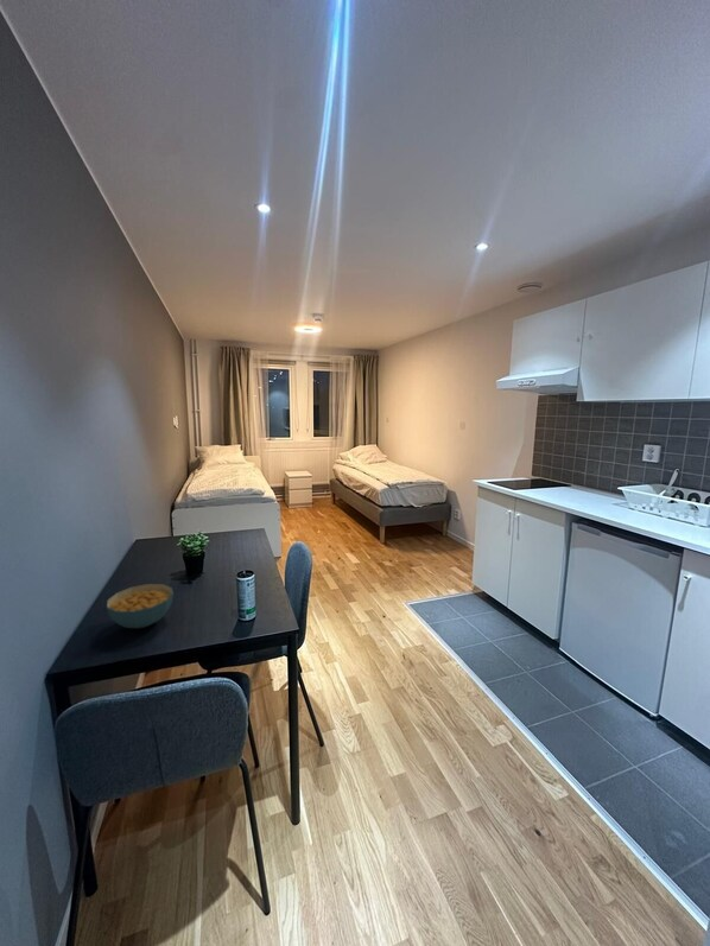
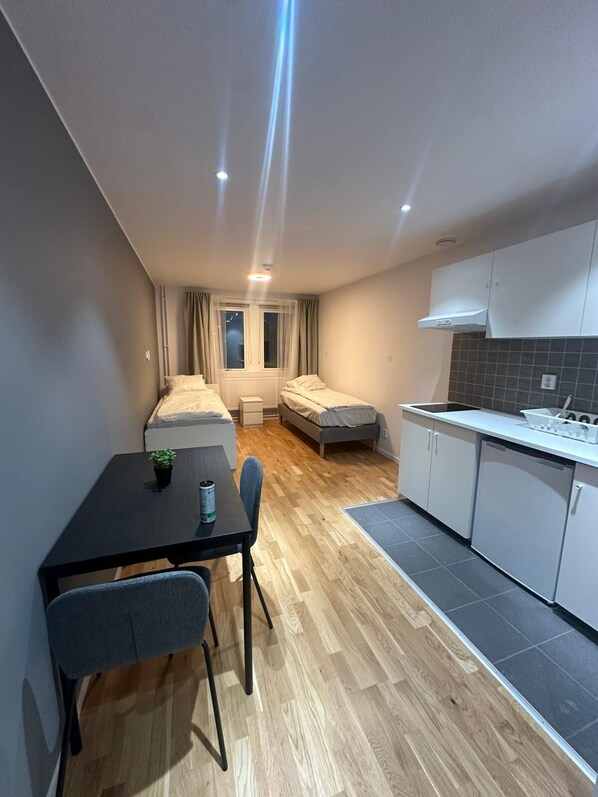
- cereal bowl (141, 610)
